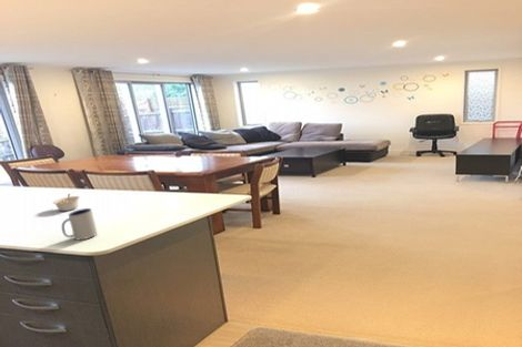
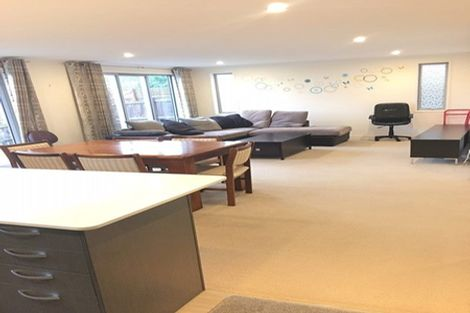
- mug (78, 225)
- legume (67, 203)
